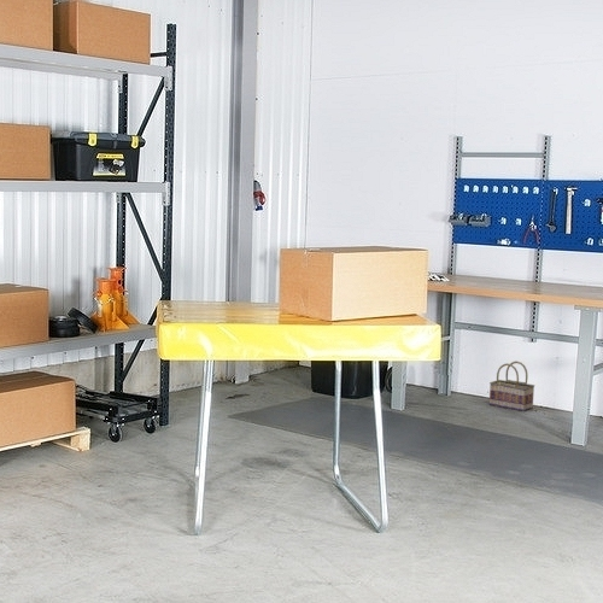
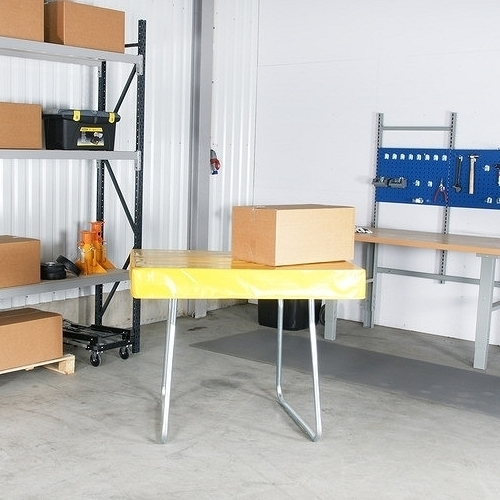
- basket (511, 384)
